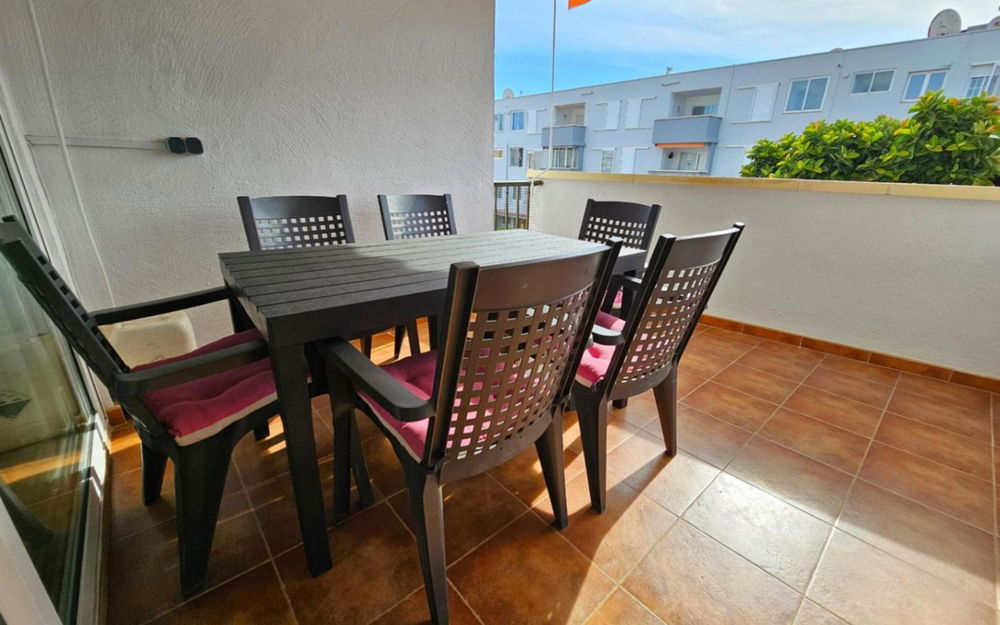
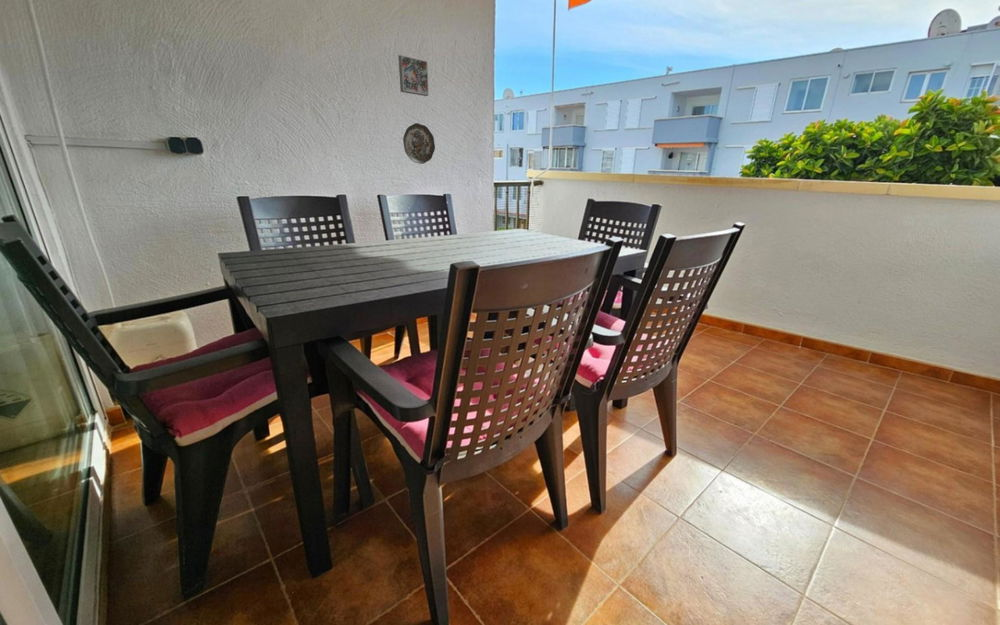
+ decorative tile (414, 76)
+ decorative plate (418, 144)
